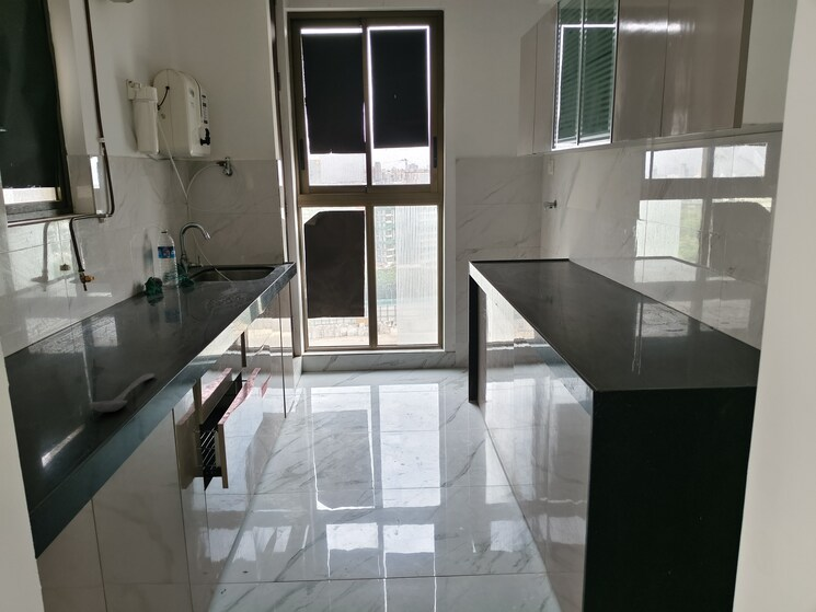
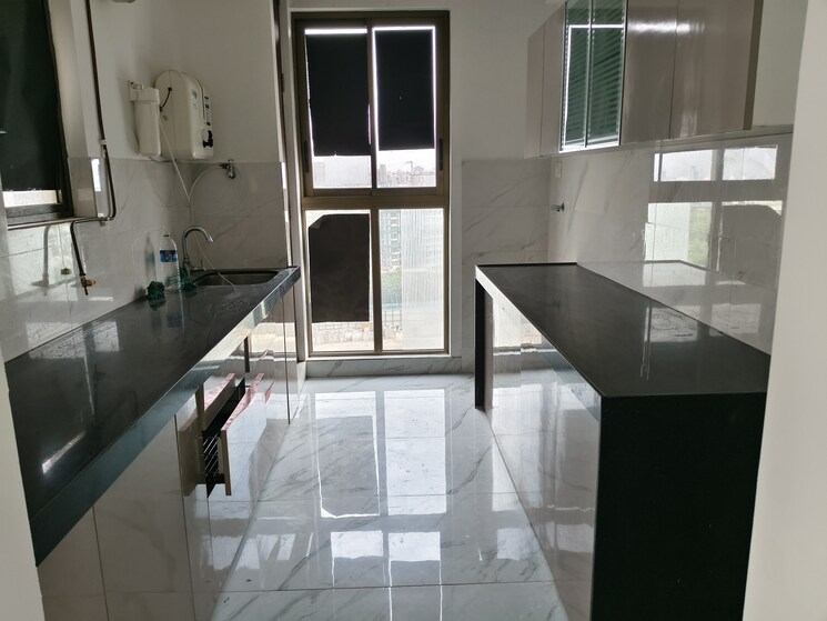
- stirrer (127, 388)
